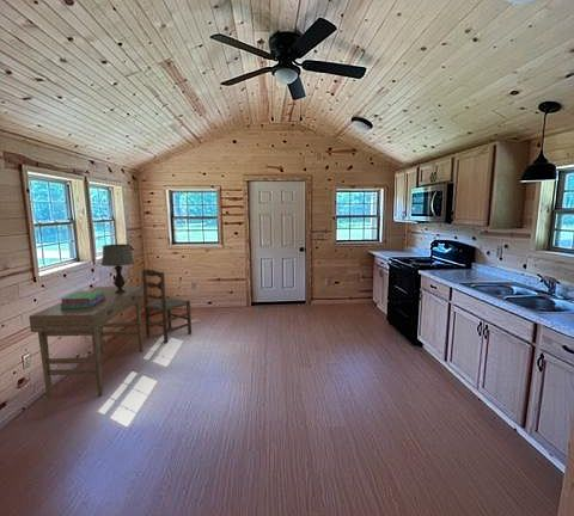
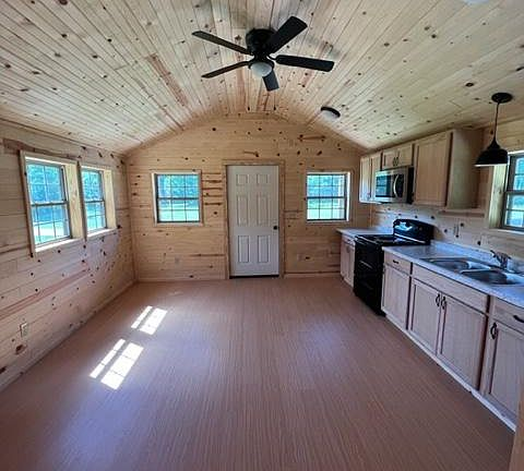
- stack of books (83, 299)
- table lamp (118, 269)
- dining chair (165, 301)
- desk (98, 334)
